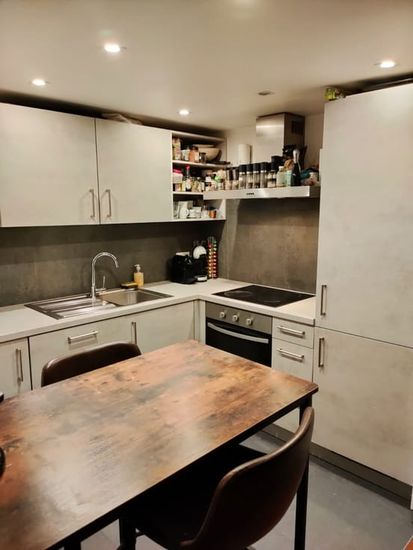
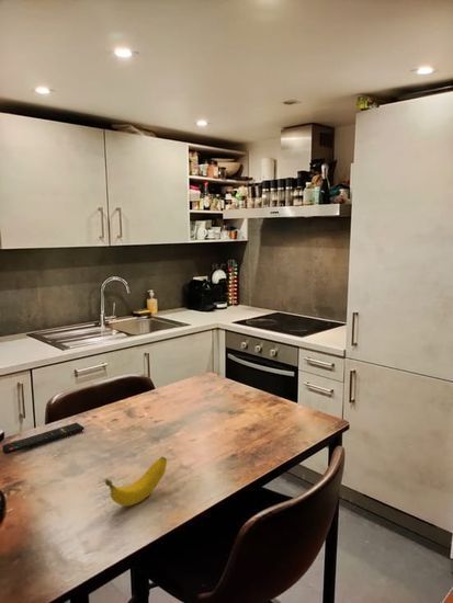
+ remote control (44, 437)
+ banana (137, 480)
